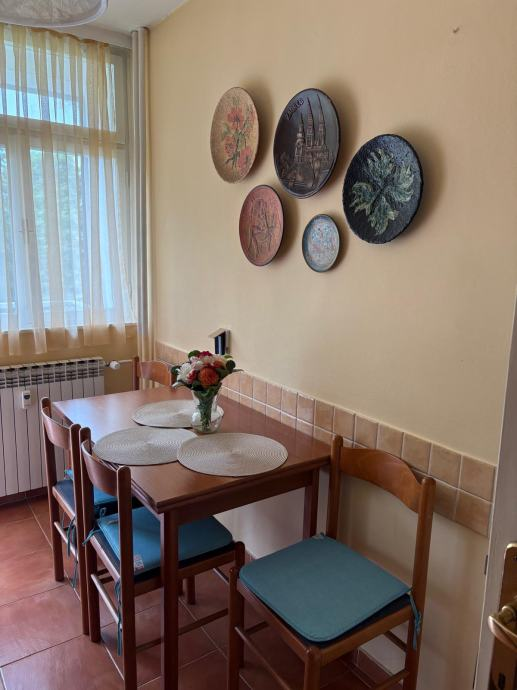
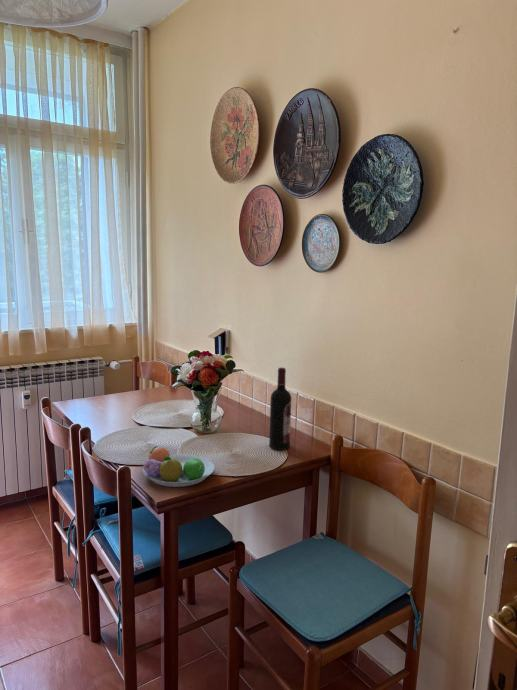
+ fruit bowl (179, 462)
+ wine bottle (280, 407)
